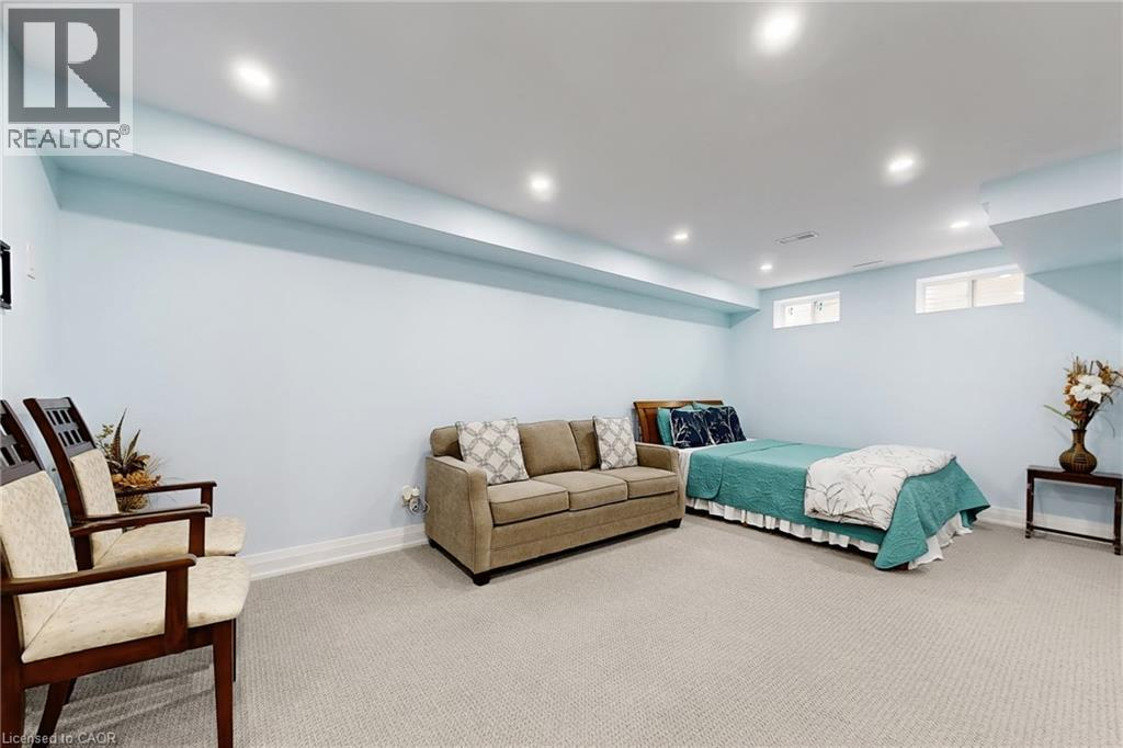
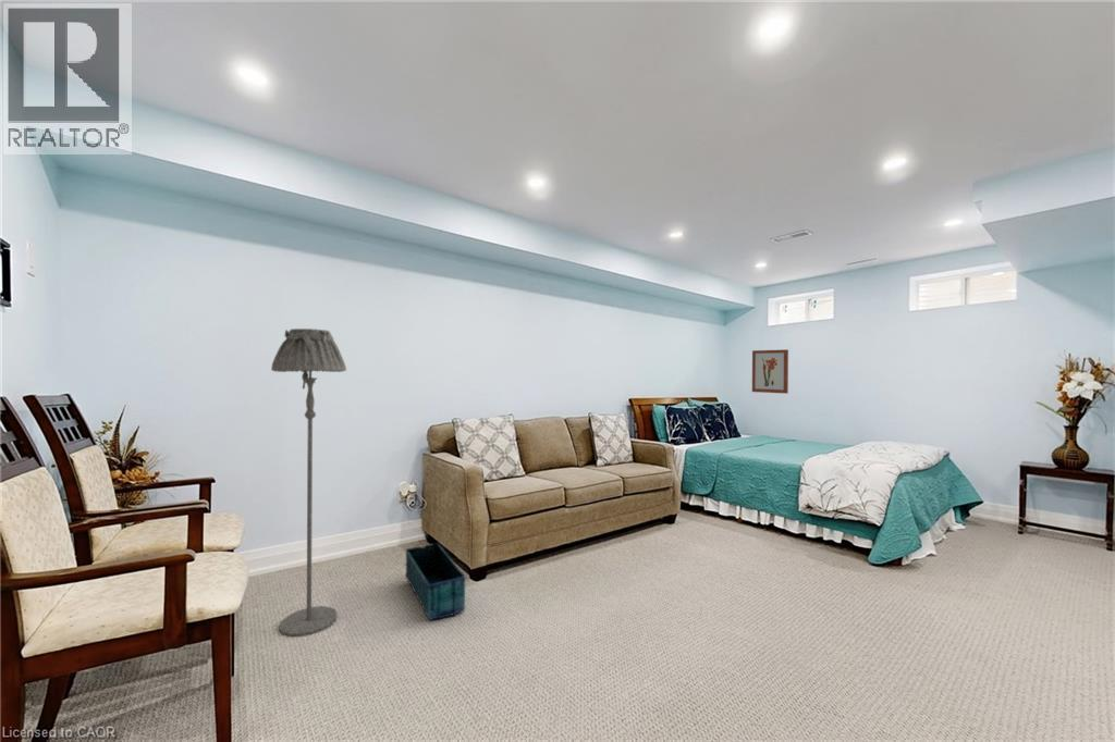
+ floor lamp (309, 475)
+ wall art (769, 371)
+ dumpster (433, 580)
